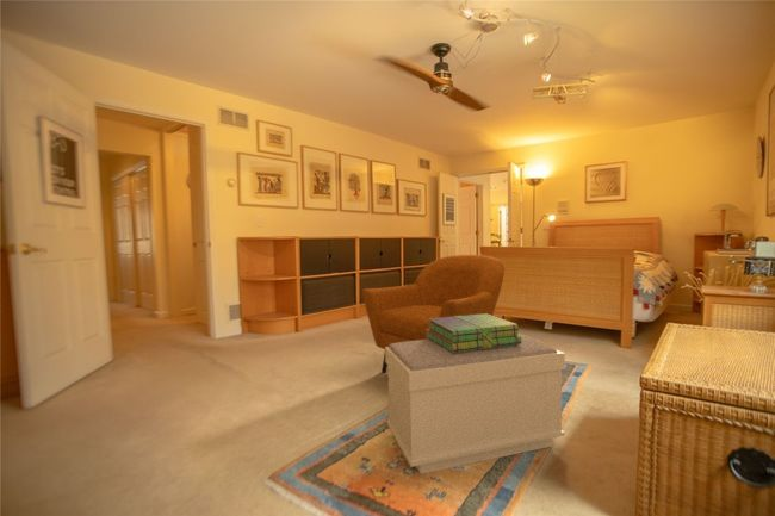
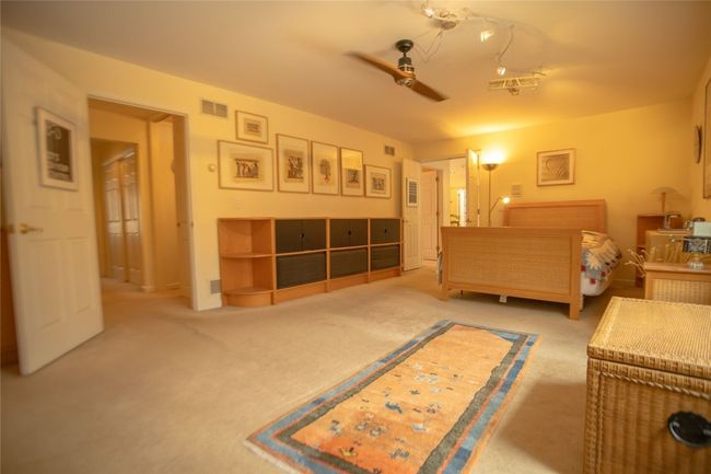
- stack of books (471, 330)
- bench (471, 391)
- armchair (441, 313)
